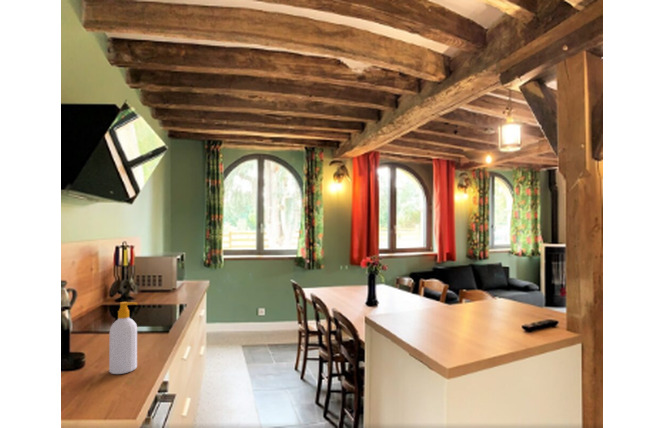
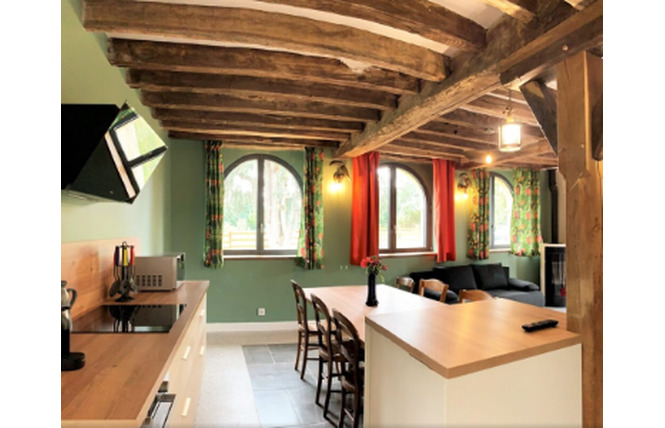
- soap bottle (124, 335)
